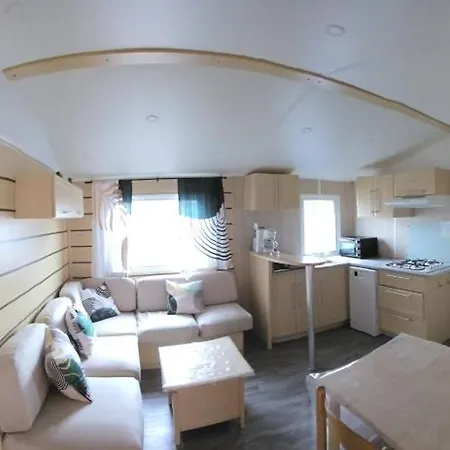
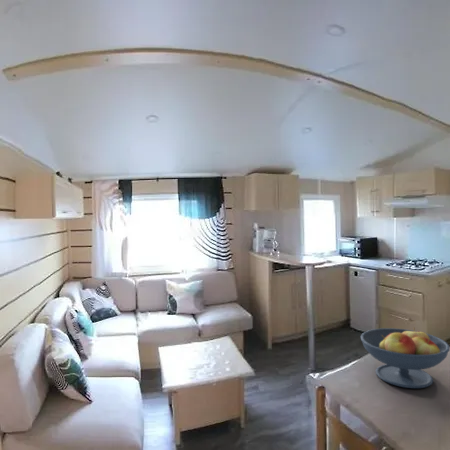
+ fruit bowl (403, 352)
